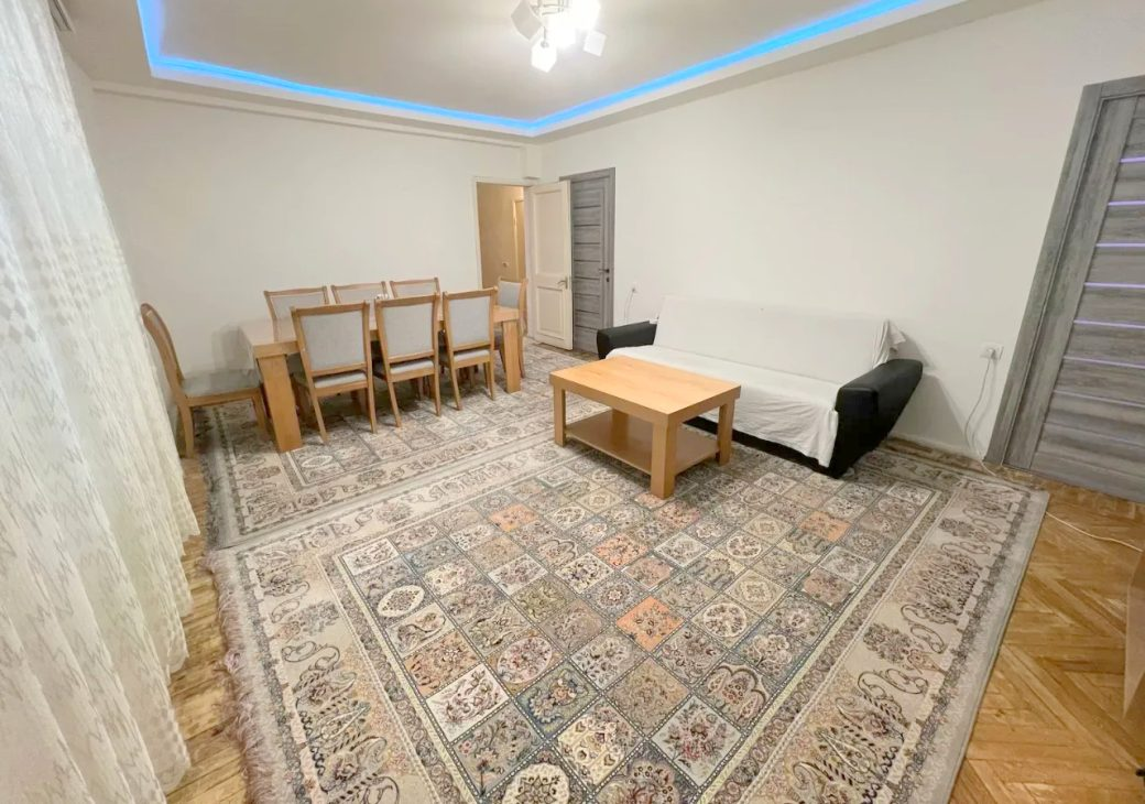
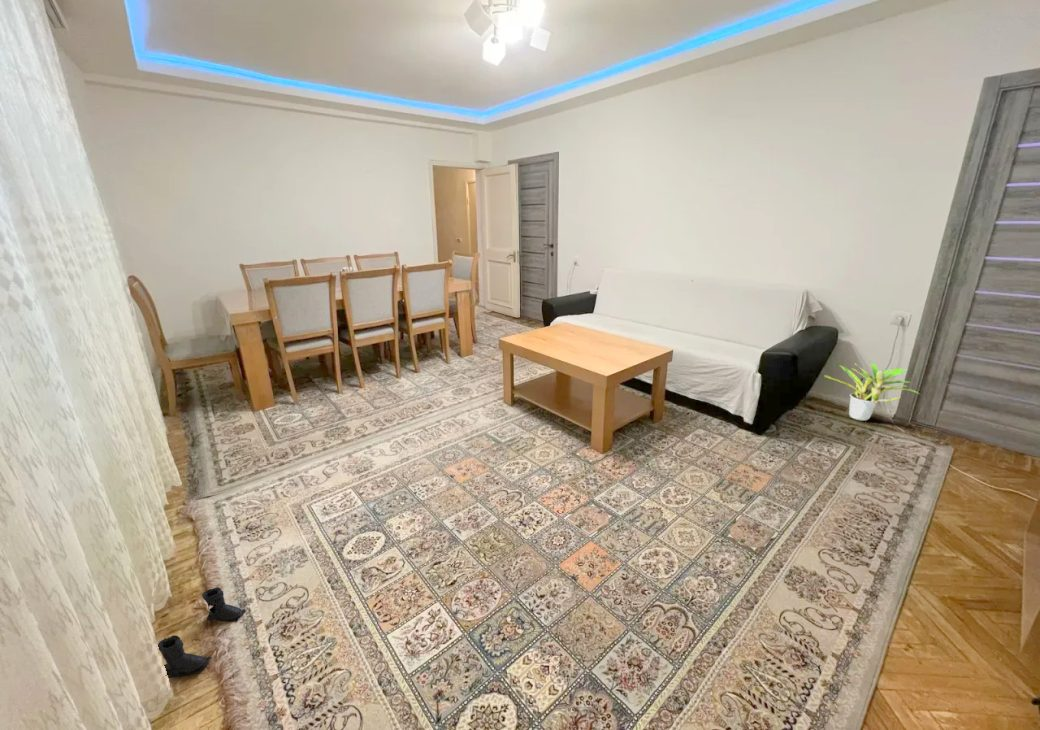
+ boots (207, 619)
+ potted plant (870, 391)
